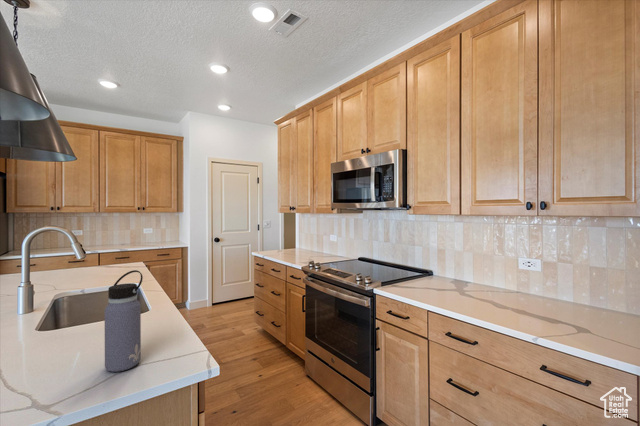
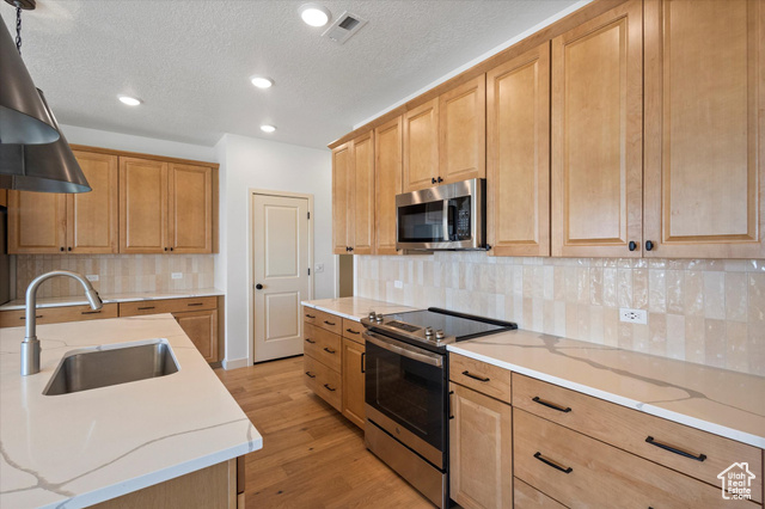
- water bottle (124, 318)
